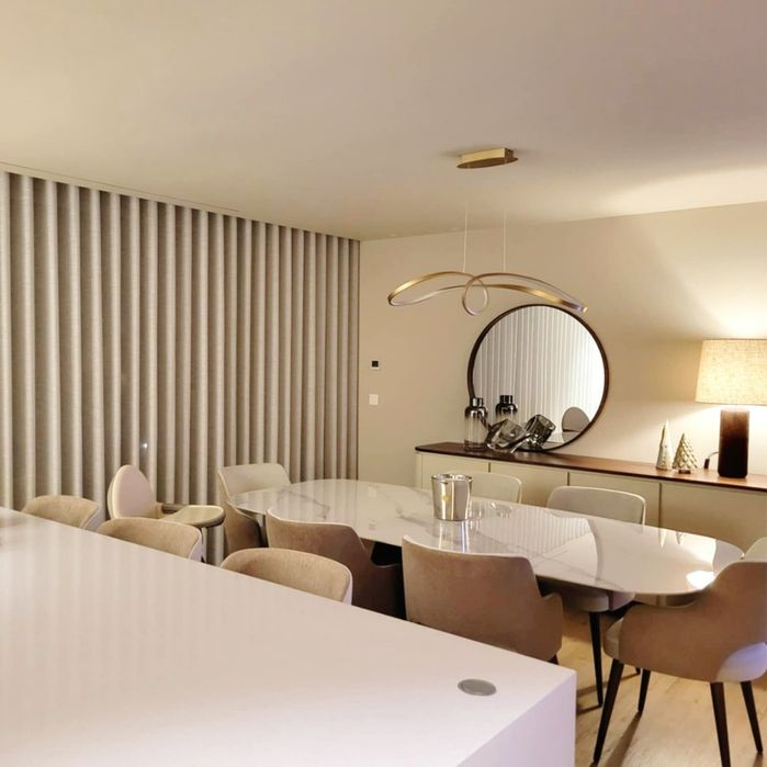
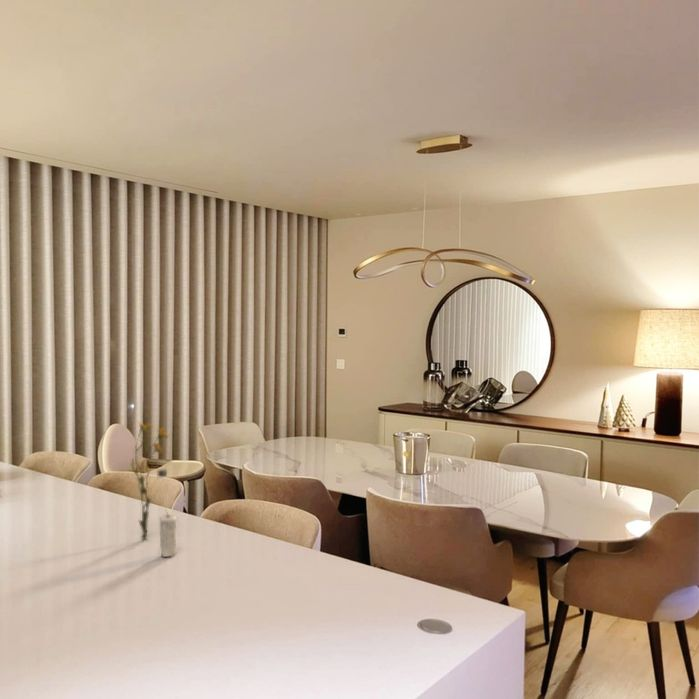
+ candle (168, 530)
+ flower (158, 476)
